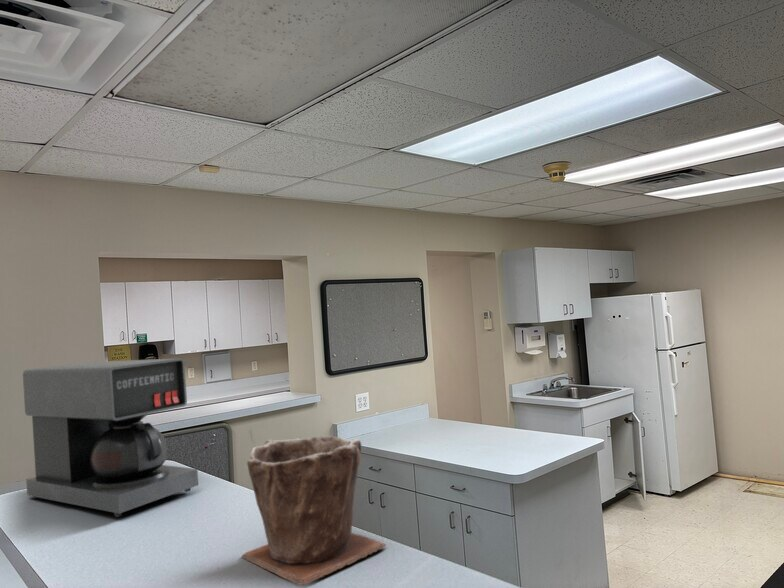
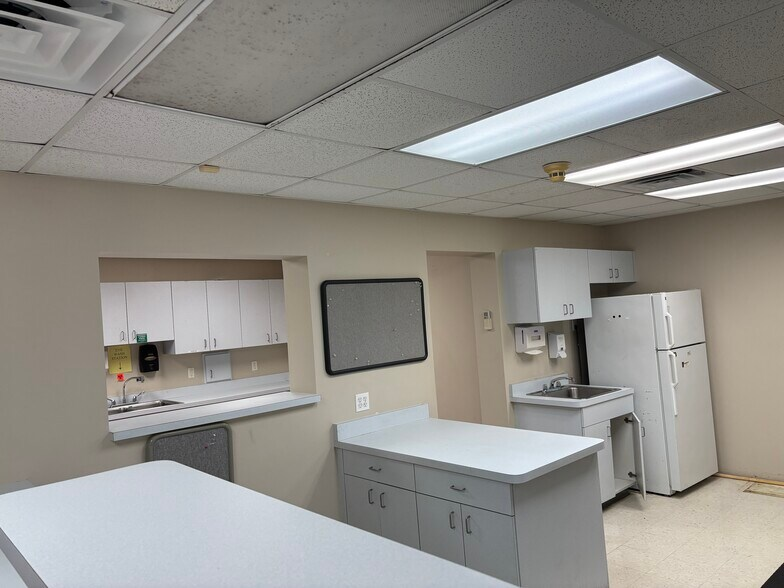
- plant pot (310, 496)
- coffee maker (107, 429)
